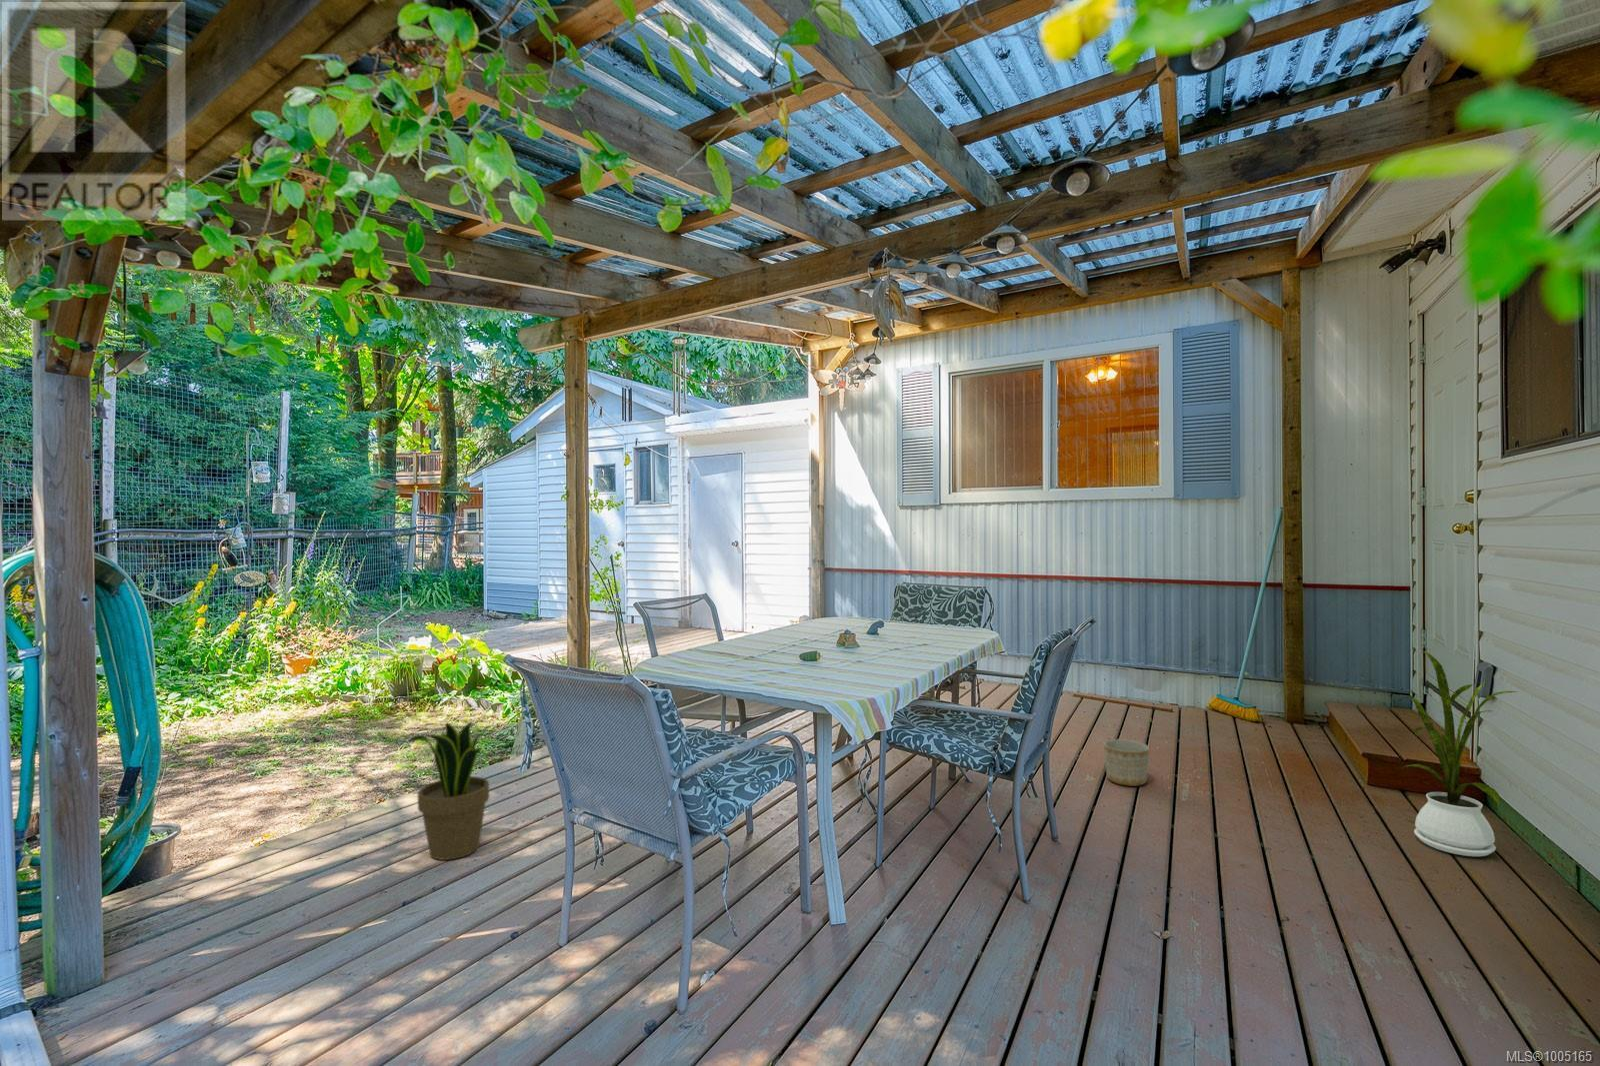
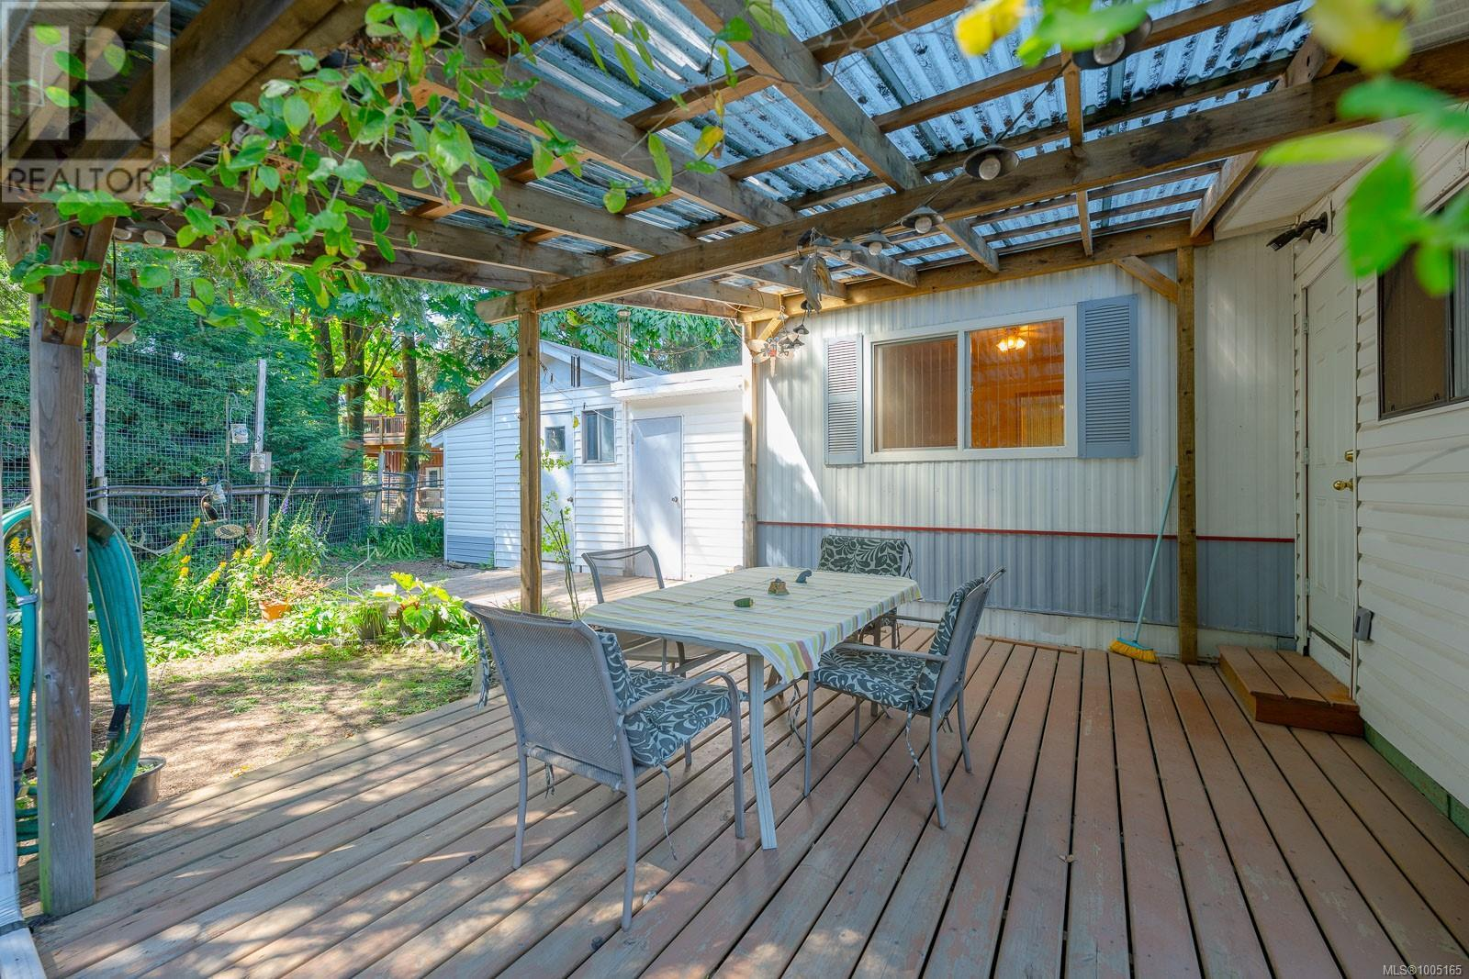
- potted plant (454, 786)
- house plant (1452, 751)
- planter (1126, 763)
